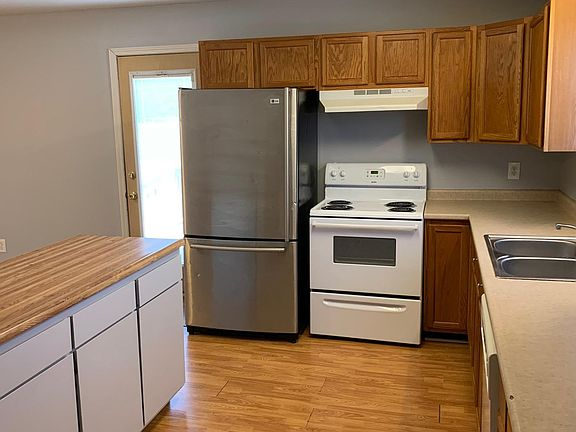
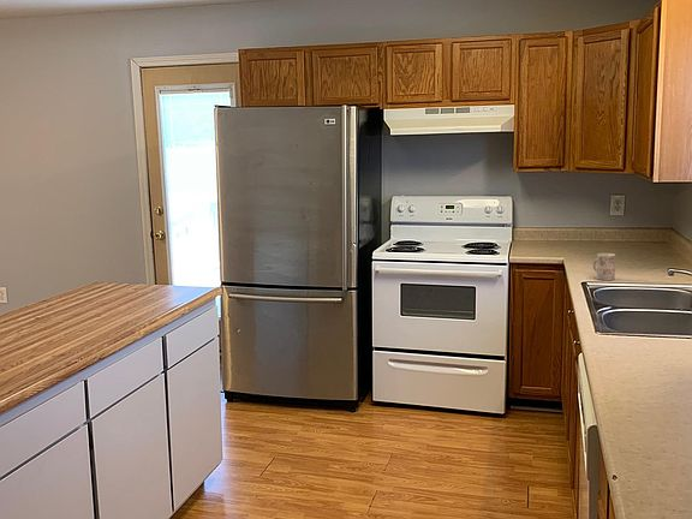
+ mug (603, 266)
